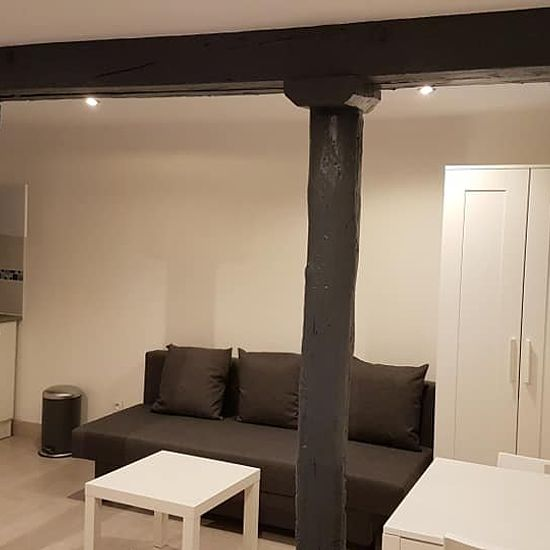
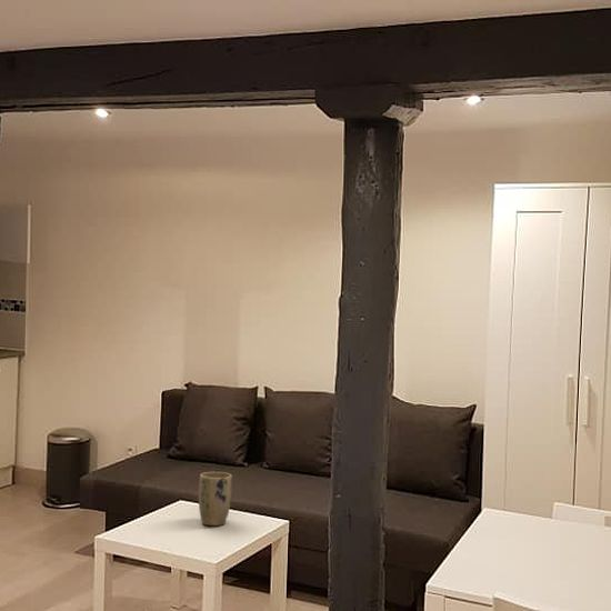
+ plant pot (214, 499)
